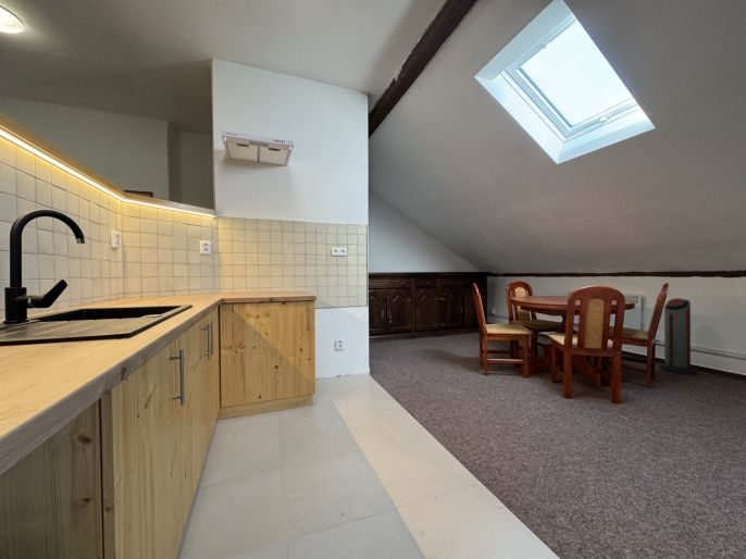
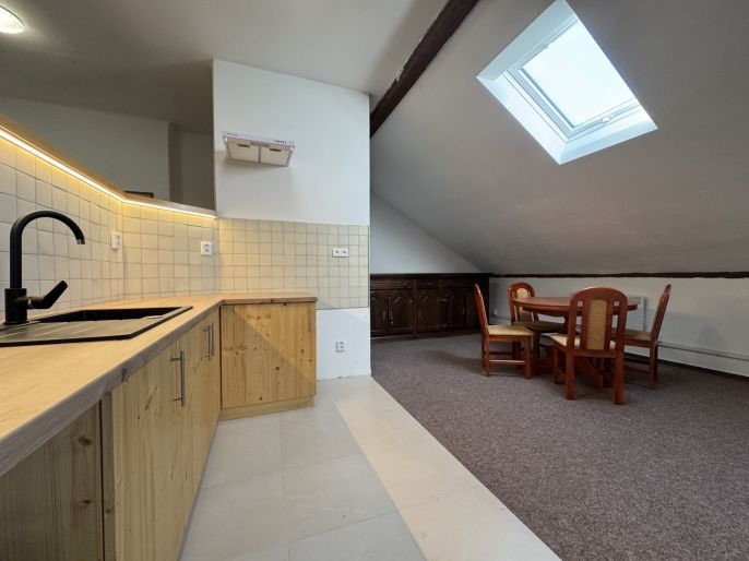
- air purifier (676, 334)
